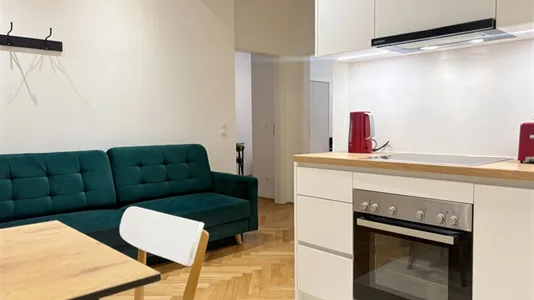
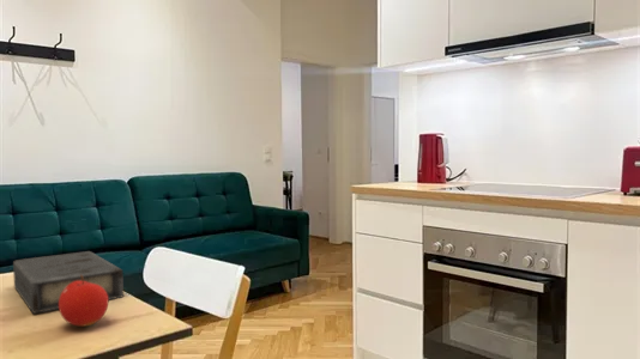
+ book (66, 278)
+ fruit (83, 299)
